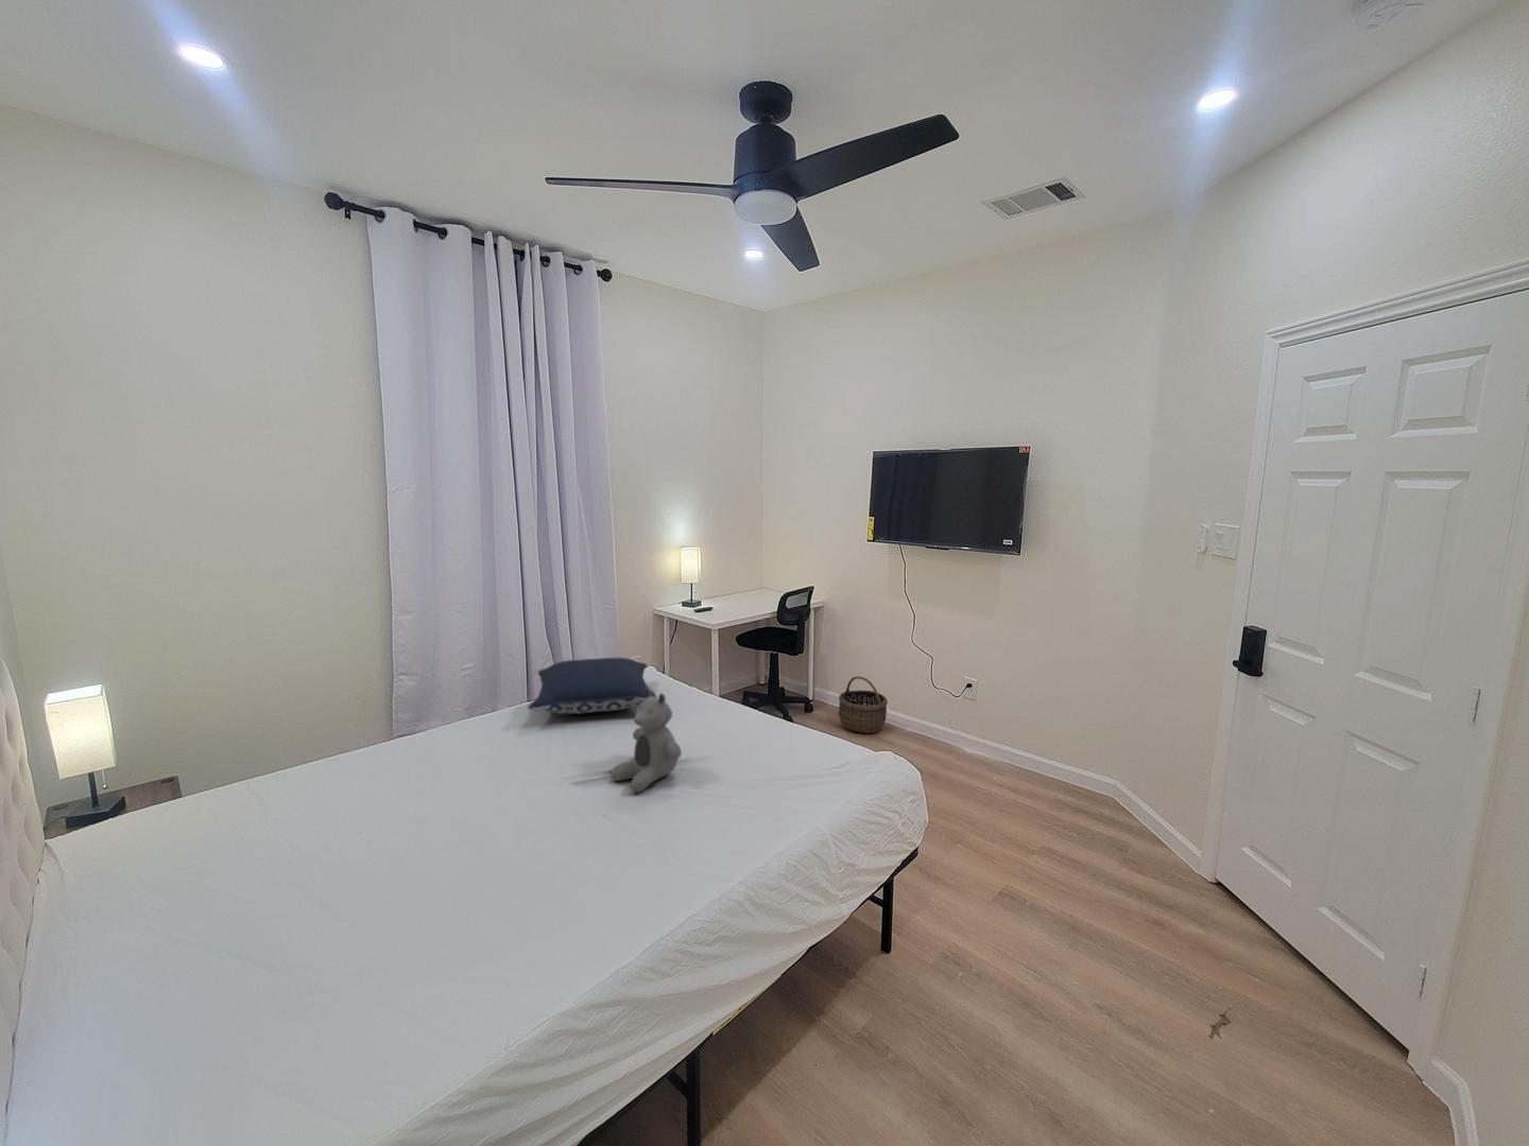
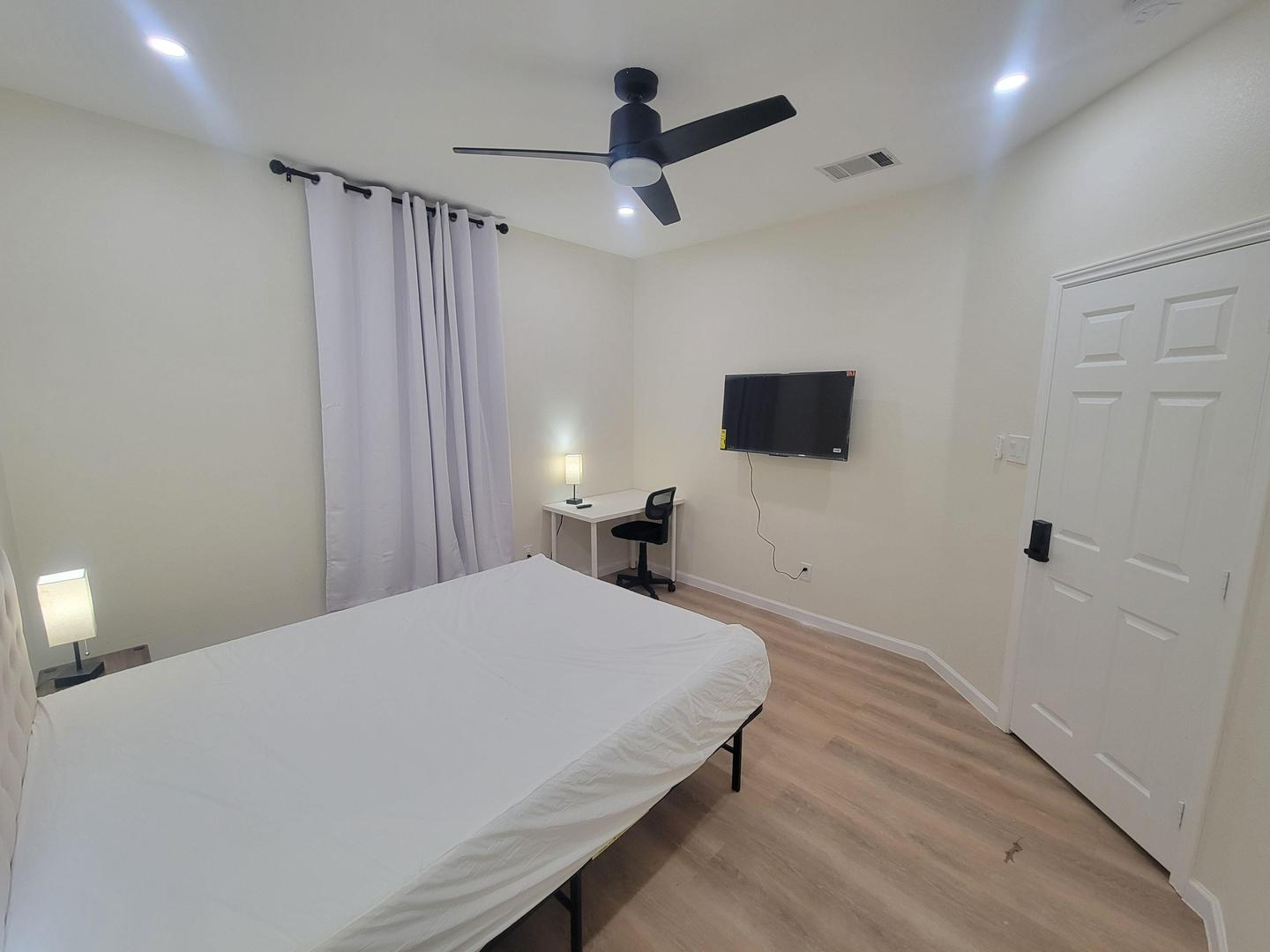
- pillow (594, 684)
- teddy bear (644, 736)
- wicker basket (862, 702)
